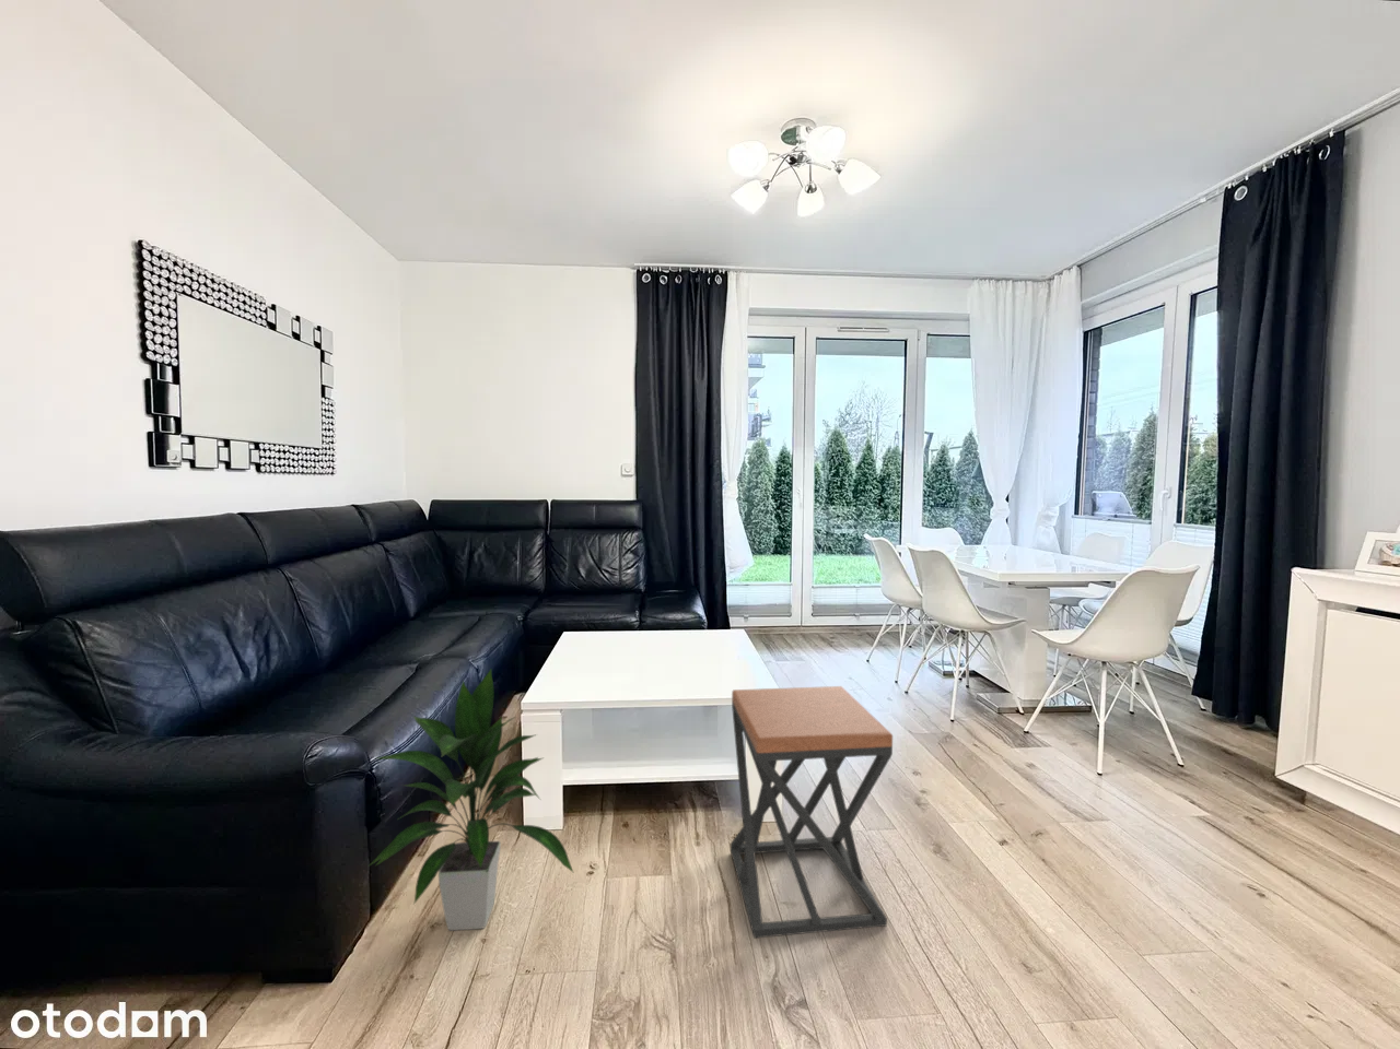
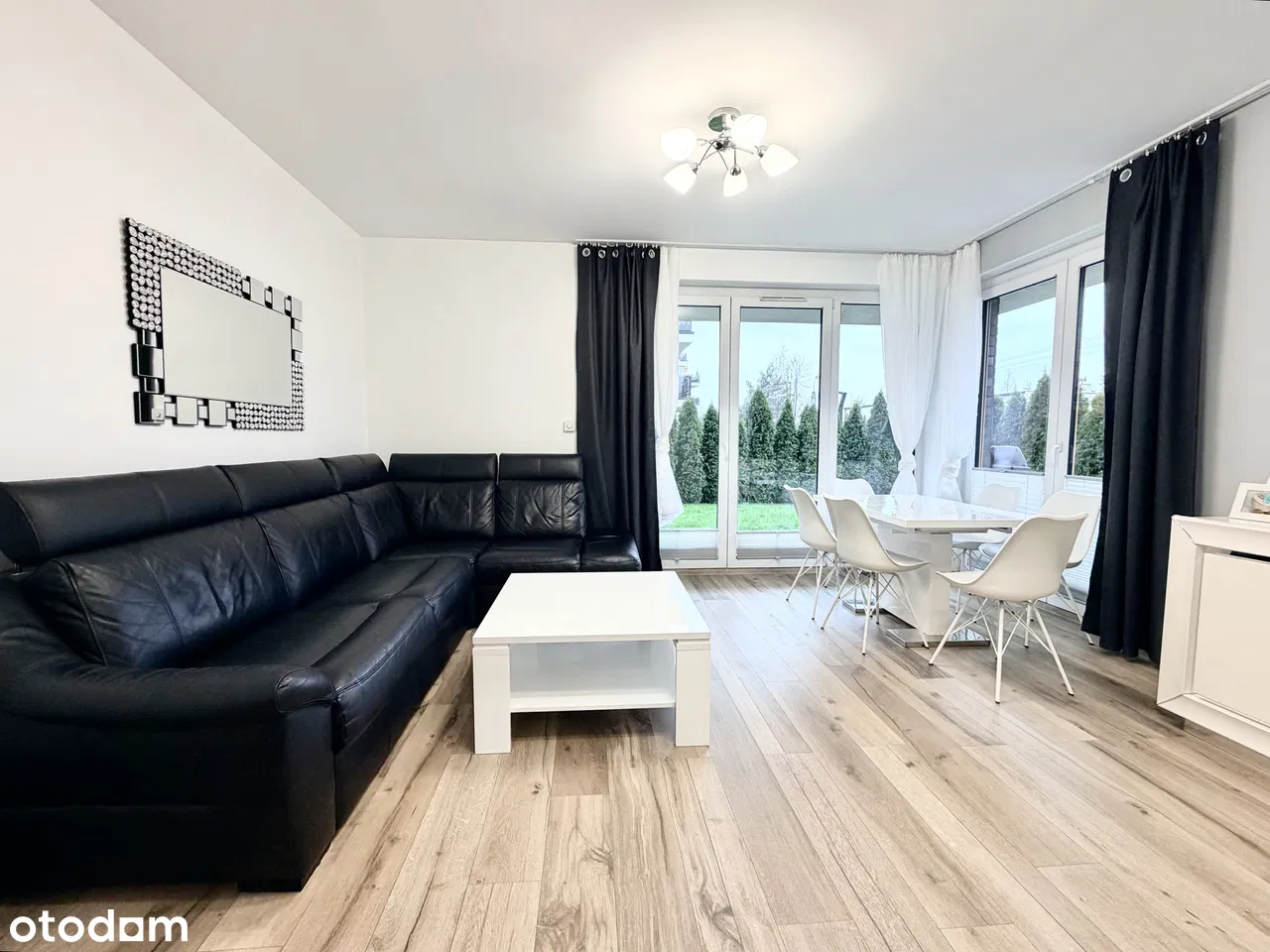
- stool (798, 801)
- indoor plant (475, 805)
